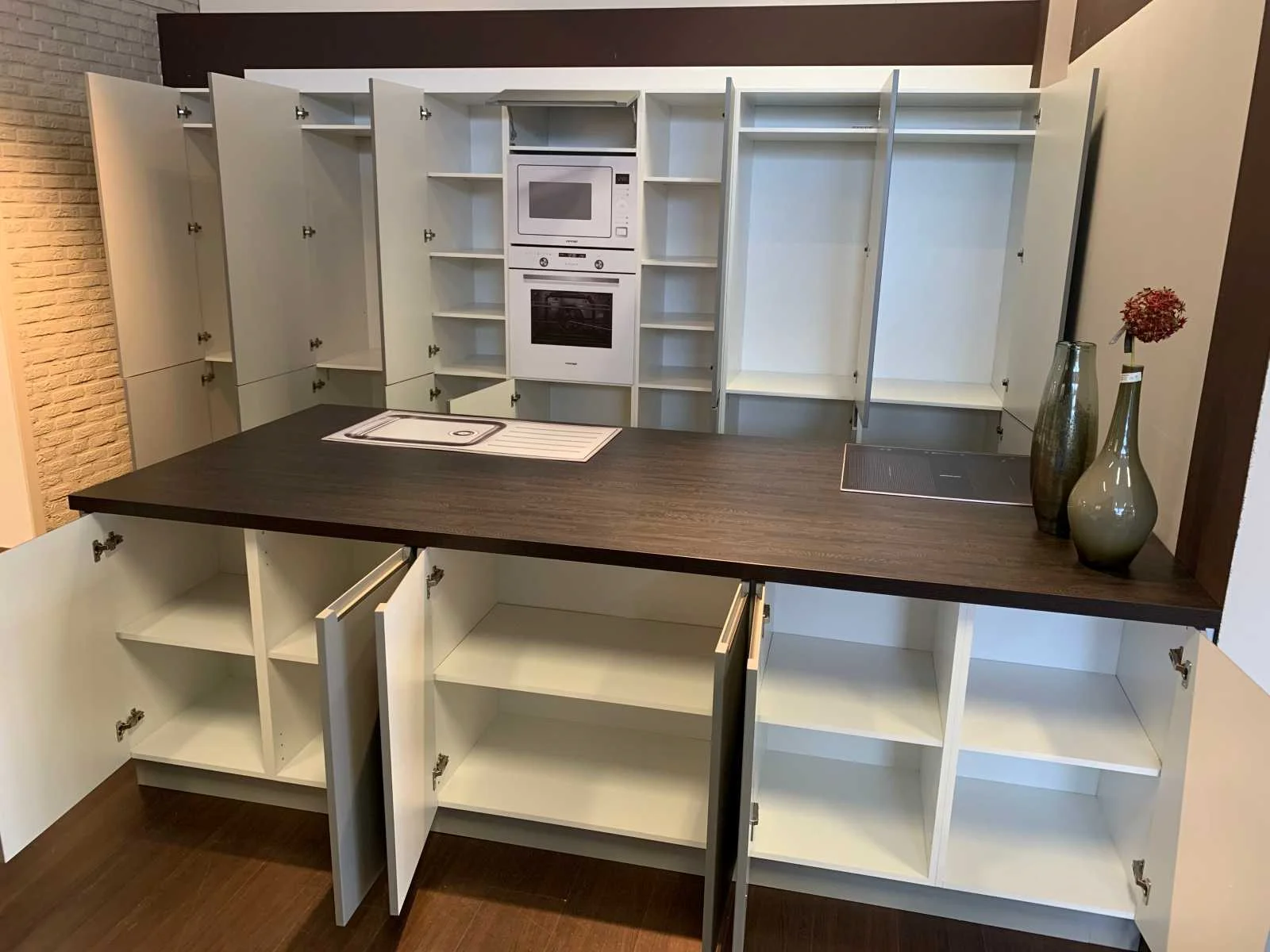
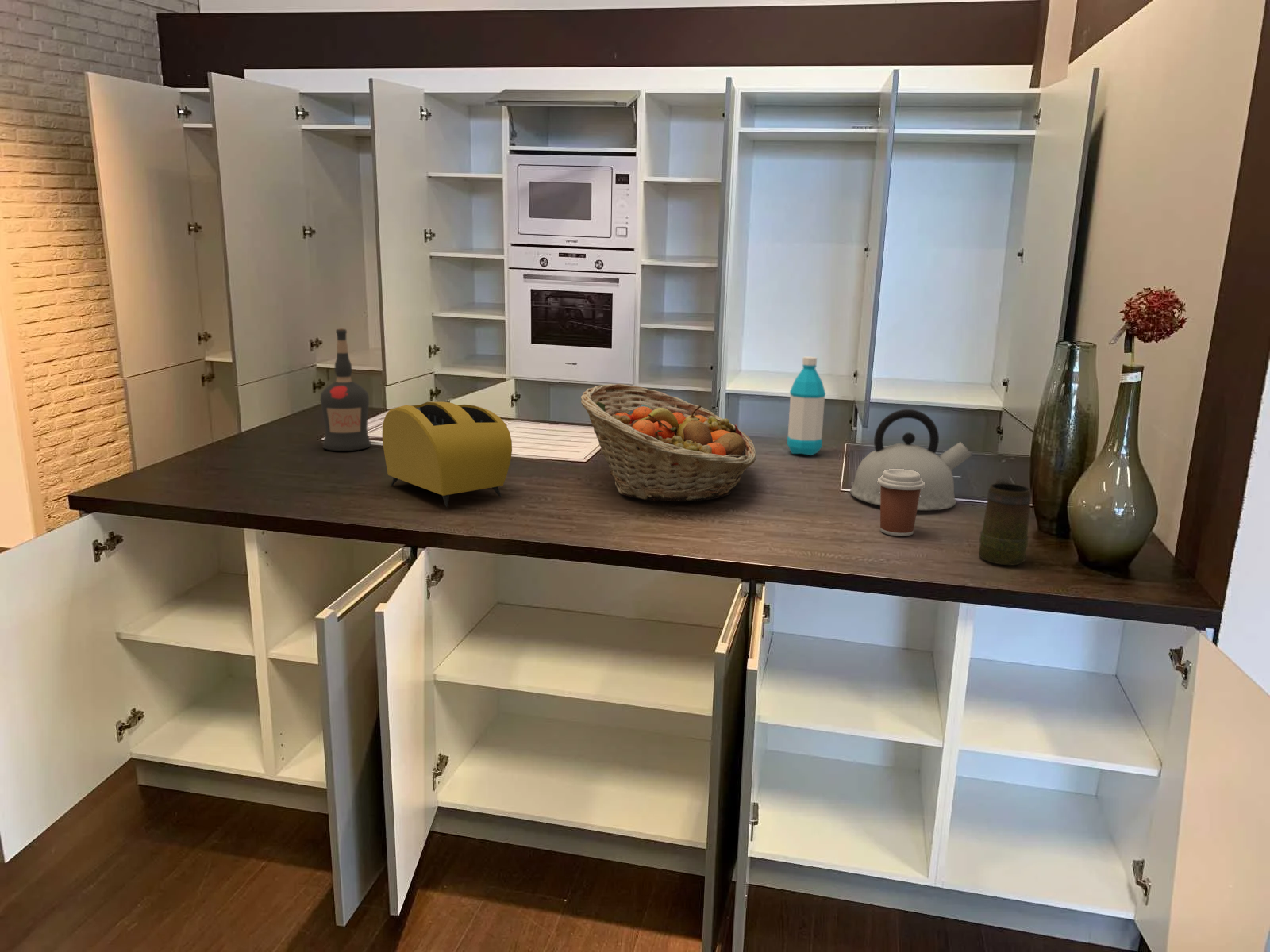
+ water bottle (806, 405)
+ mug (1003, 519)
+ kettle (911, 454)
+ toaster (444, 446)
+ coffee cup (899, 501)
+ fruit basket (669, 438)
+ liquor bottle (344, 388)
